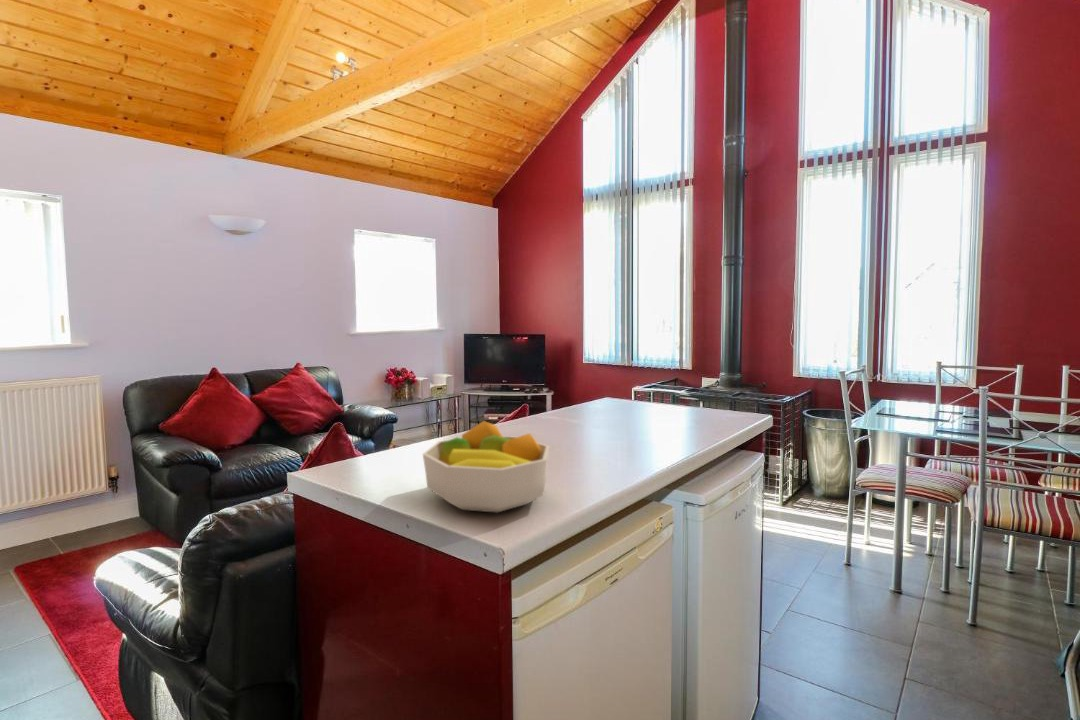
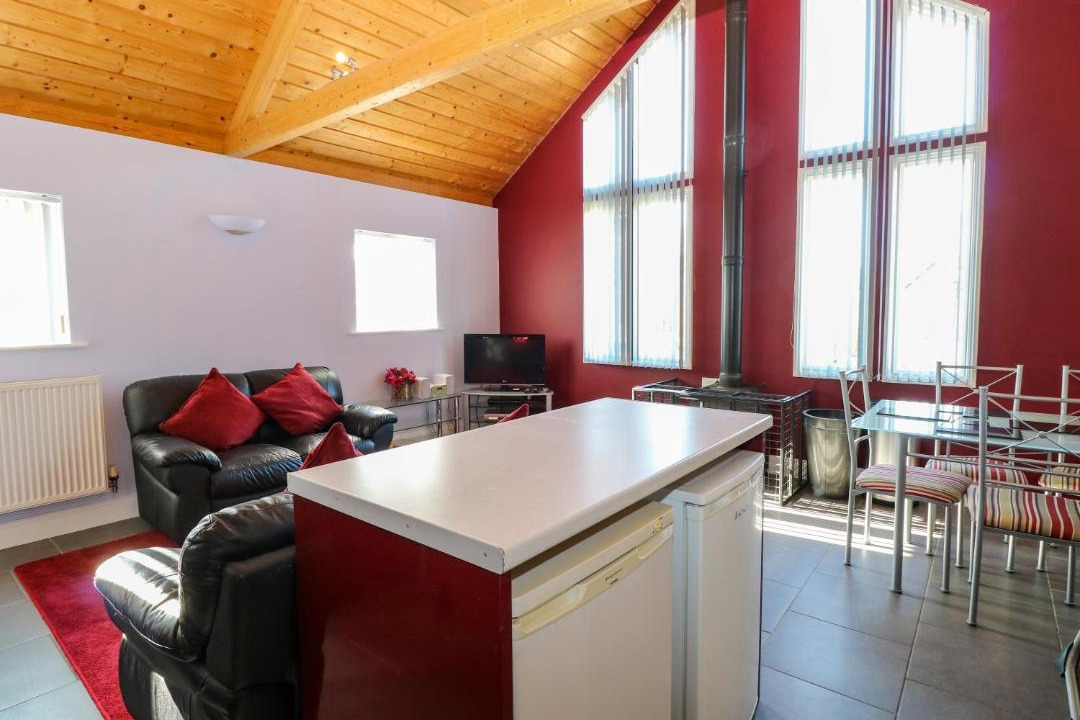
- fruit bowl (487, 462)
